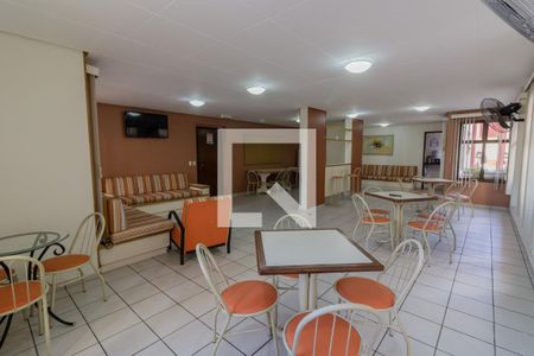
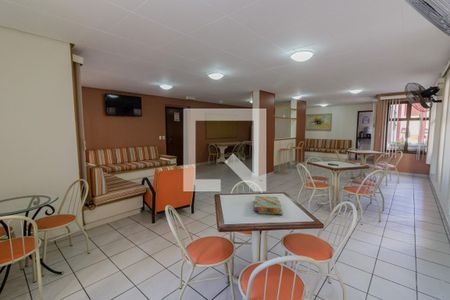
+ board game (267, 203)
